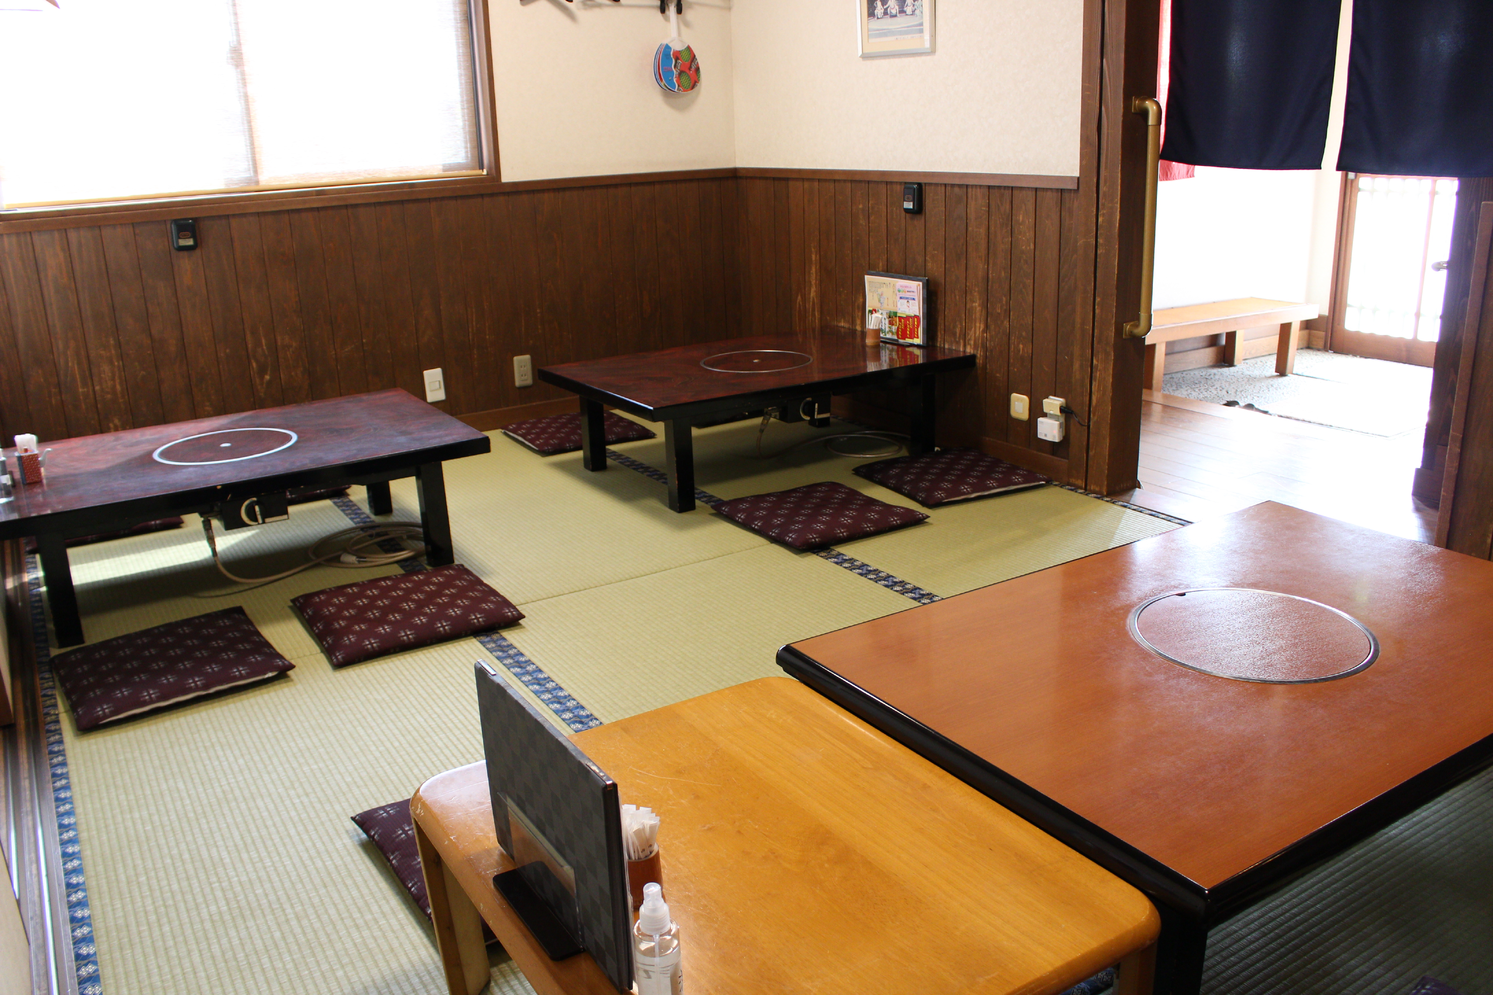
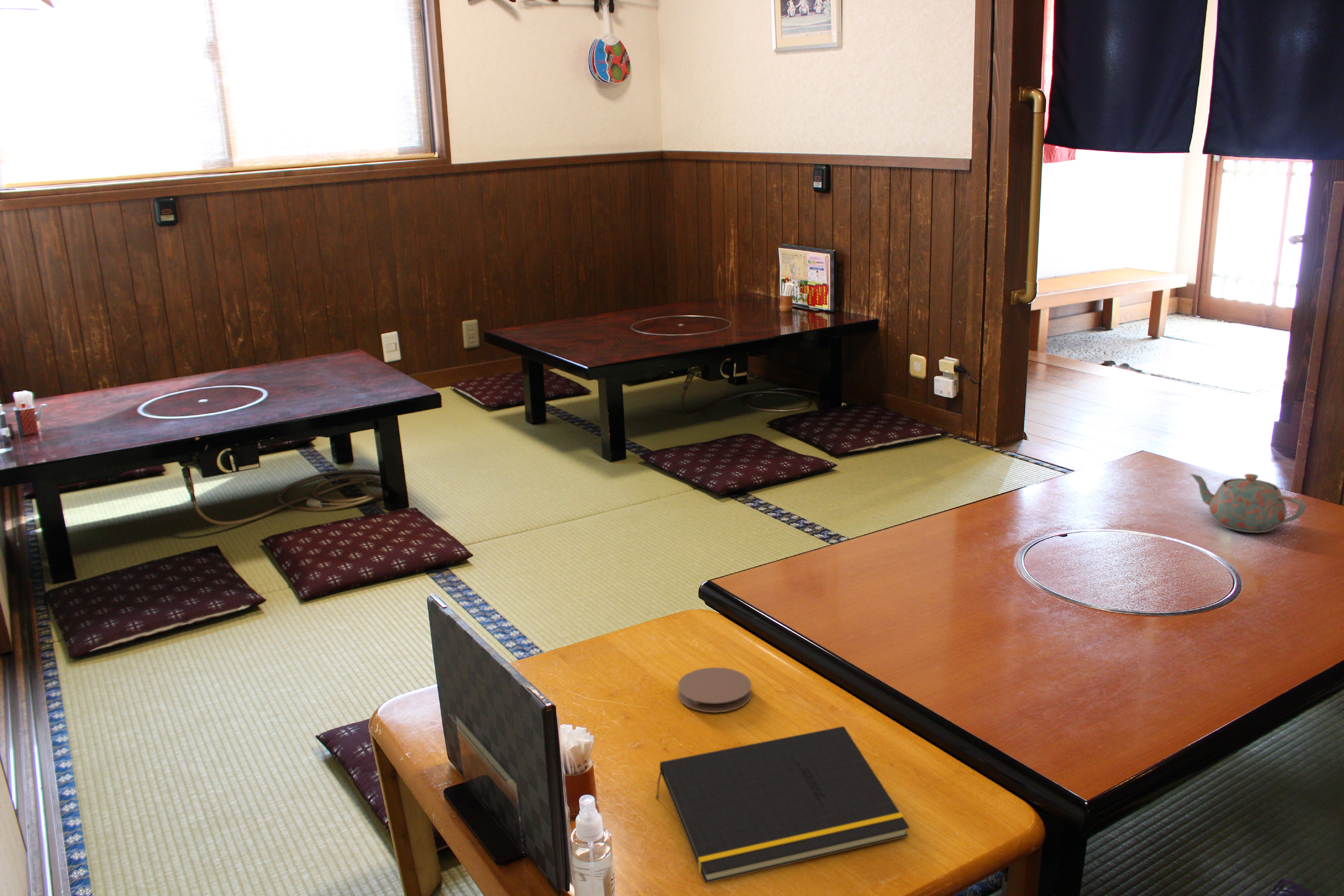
+ teapot (1245, 499)
+ notepad (780, 798)
+ coaster (715, 689)
